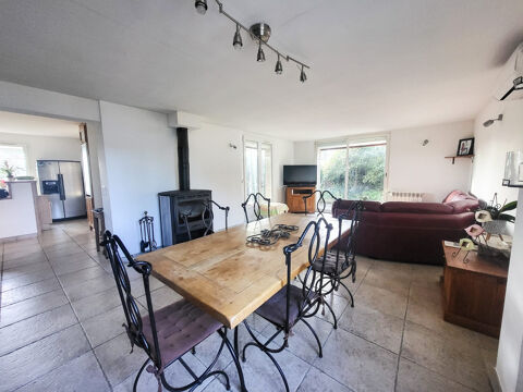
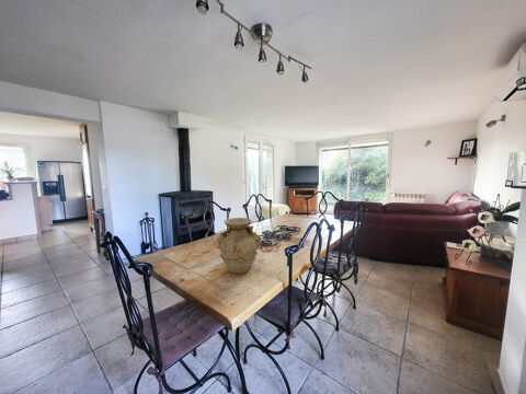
+ vase (240, 244)
